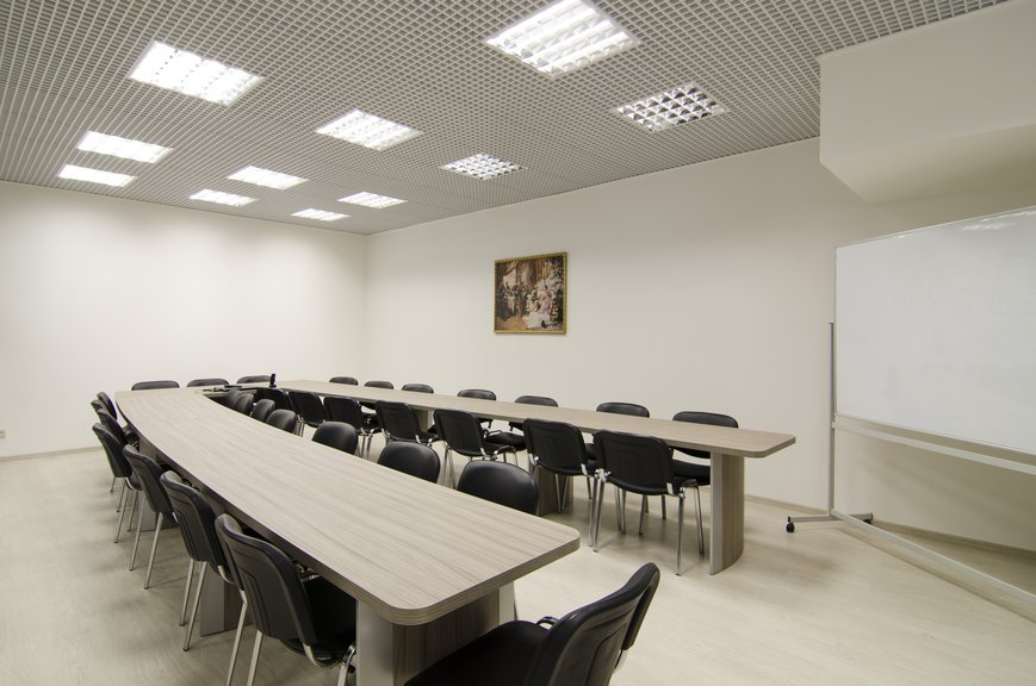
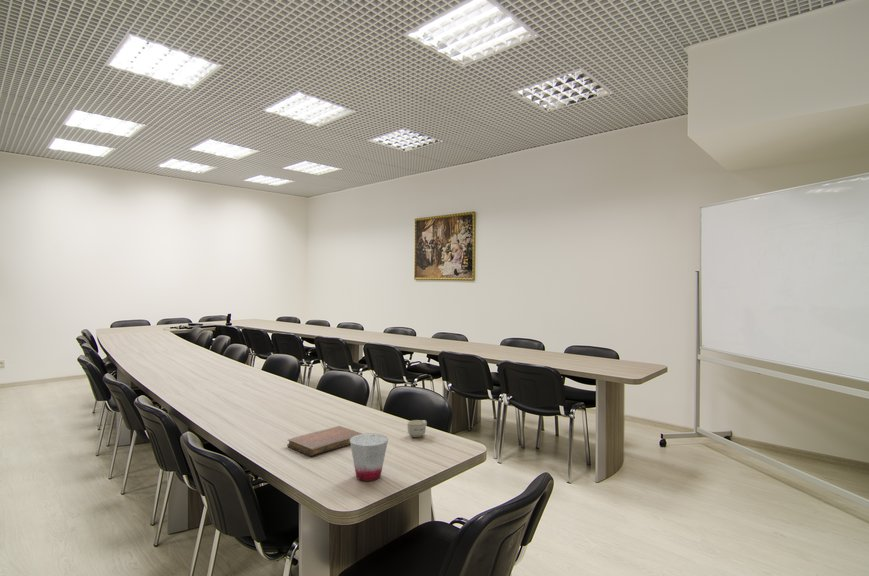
+ cup (418, 428)
+ cup (368, 457)
+ notebook (326, 439)
